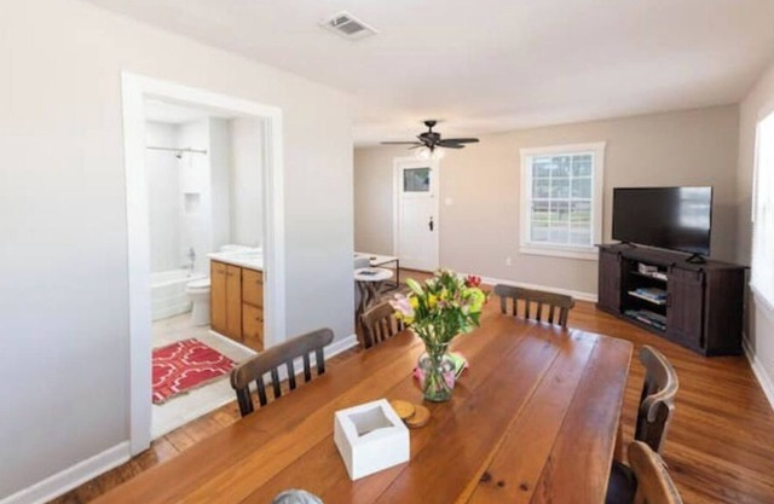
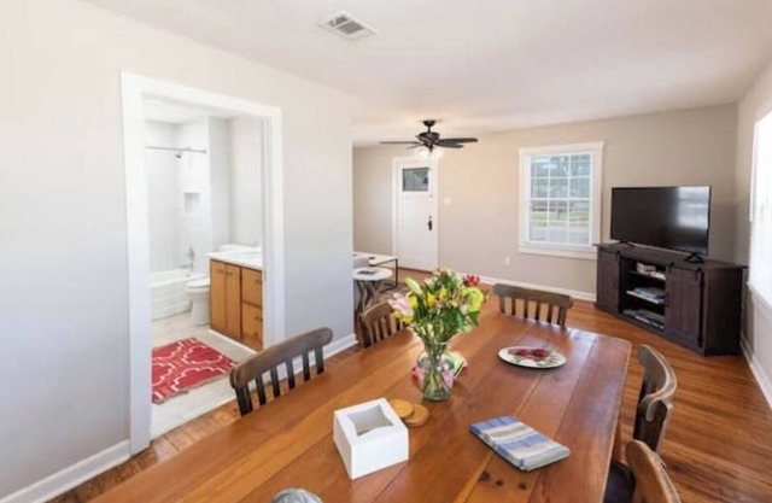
+ plate (531, 355)
+ dish towel (516, 438)
